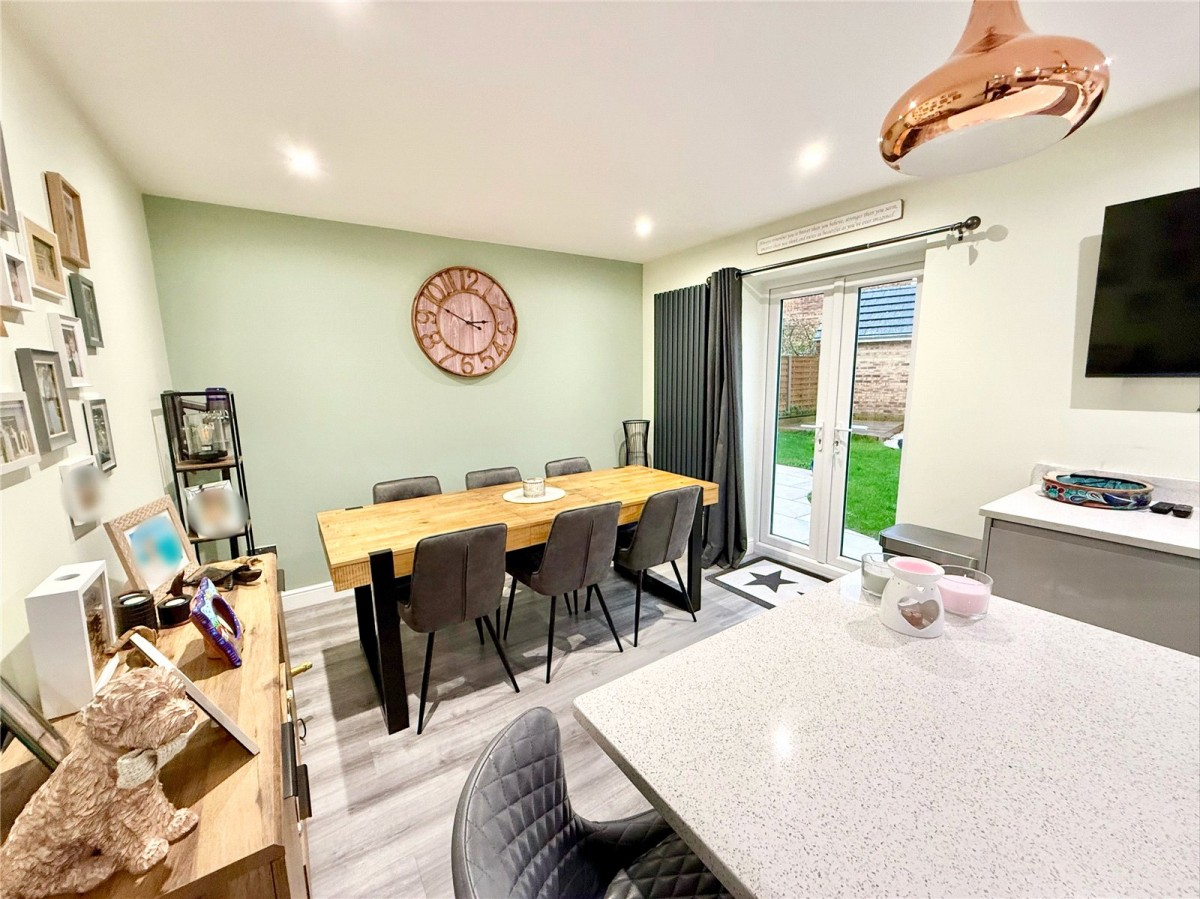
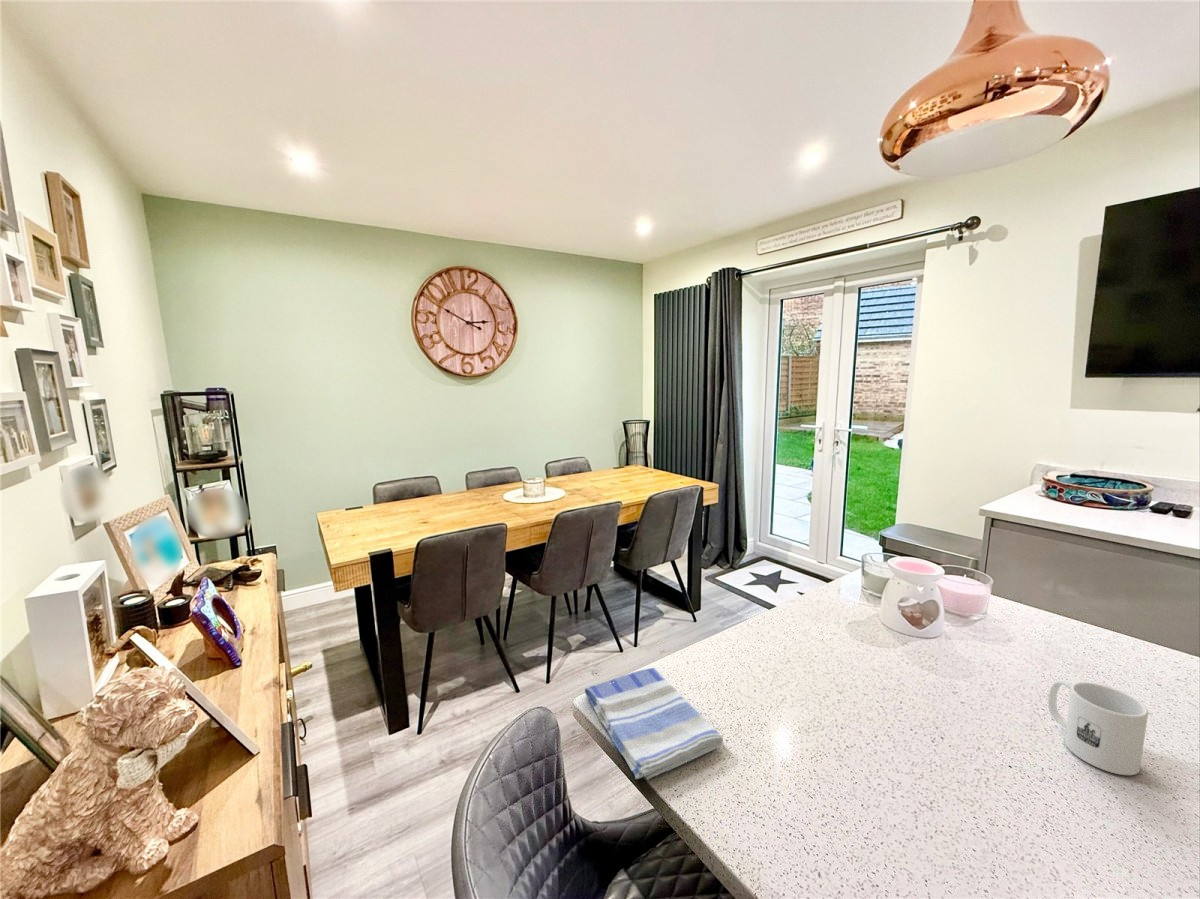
+ mug (1090, 718)
+ dish towel (648, 714)
